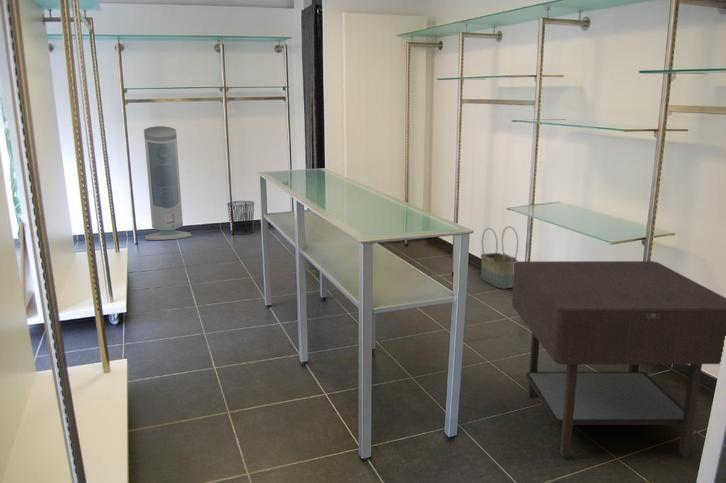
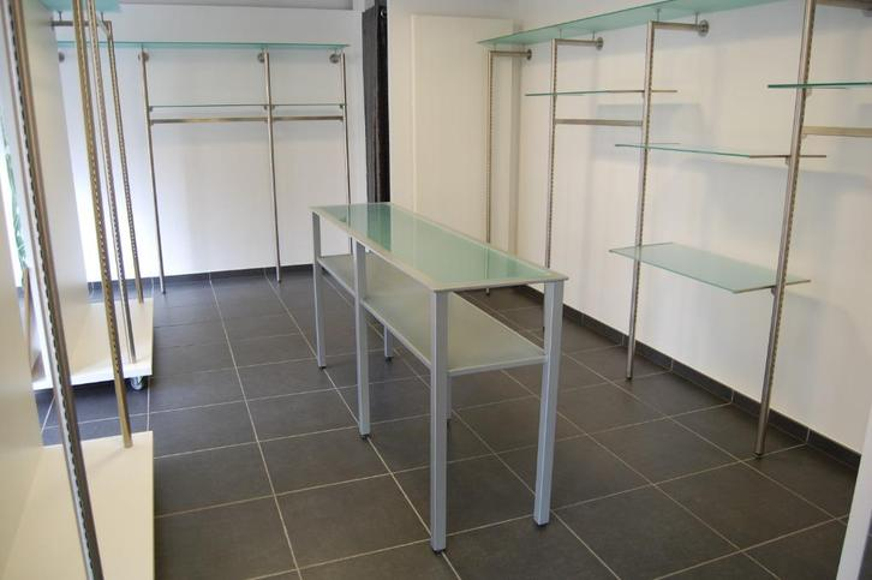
- side table (607, 354)
- waste bin (241, 217)
- air purifier (164, 182)
- basket (499, 255)
